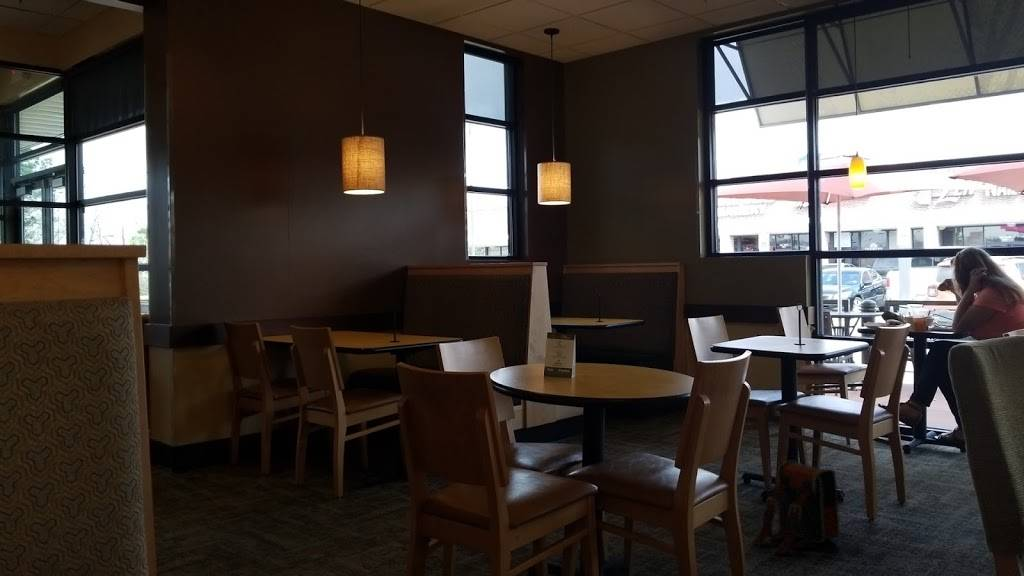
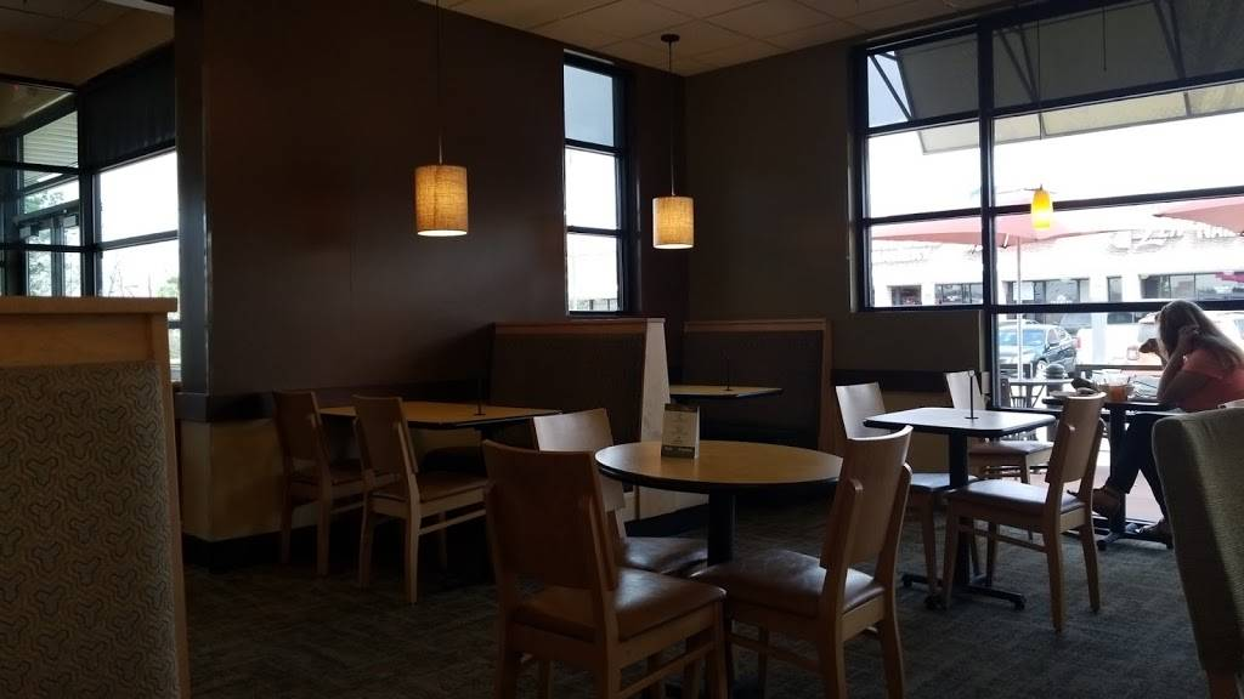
- backpack (800, 502)
